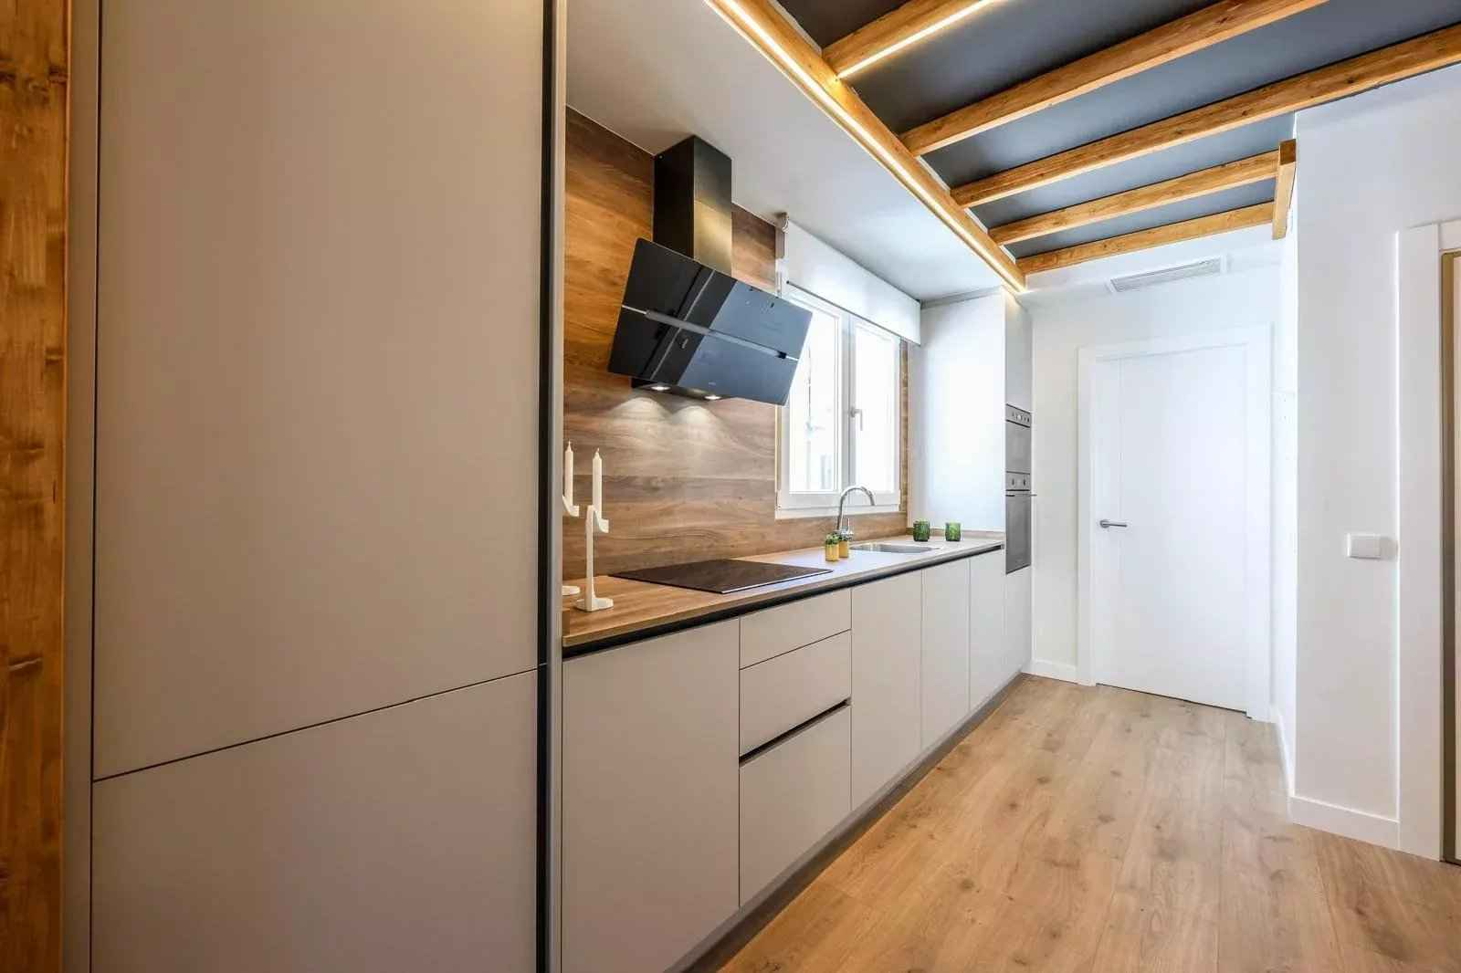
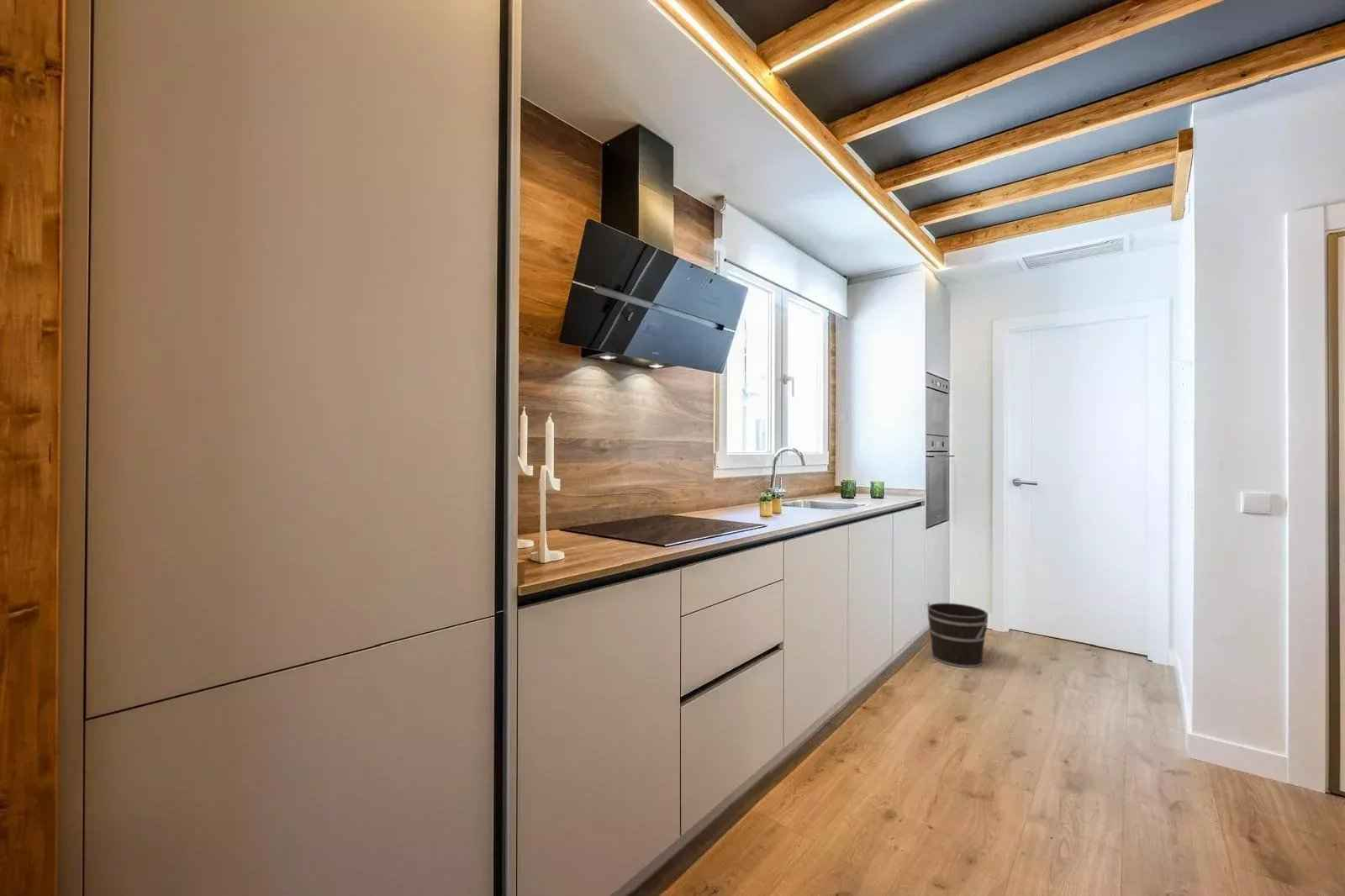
+ bucket (956, 633)
